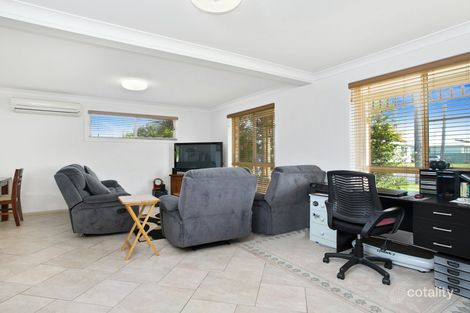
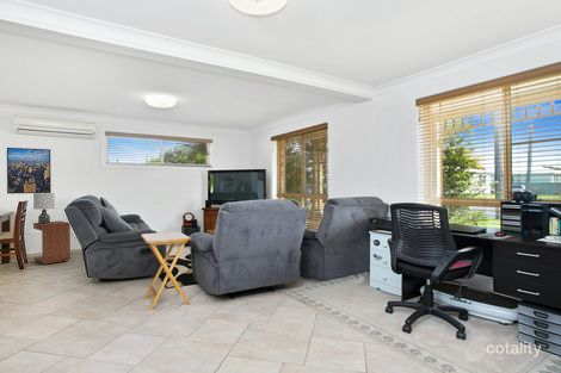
+ side table (51, 242)
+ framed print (29, 170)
+ lamp (44, 207)
